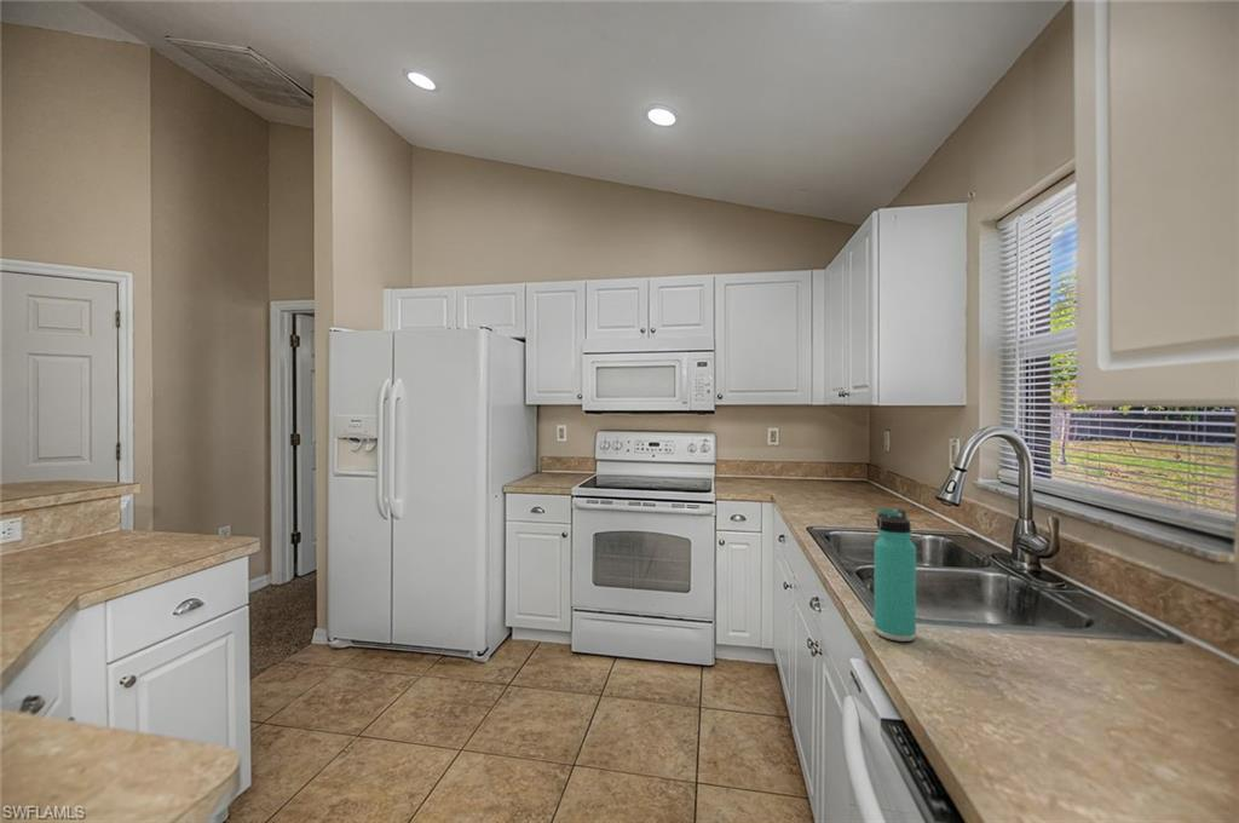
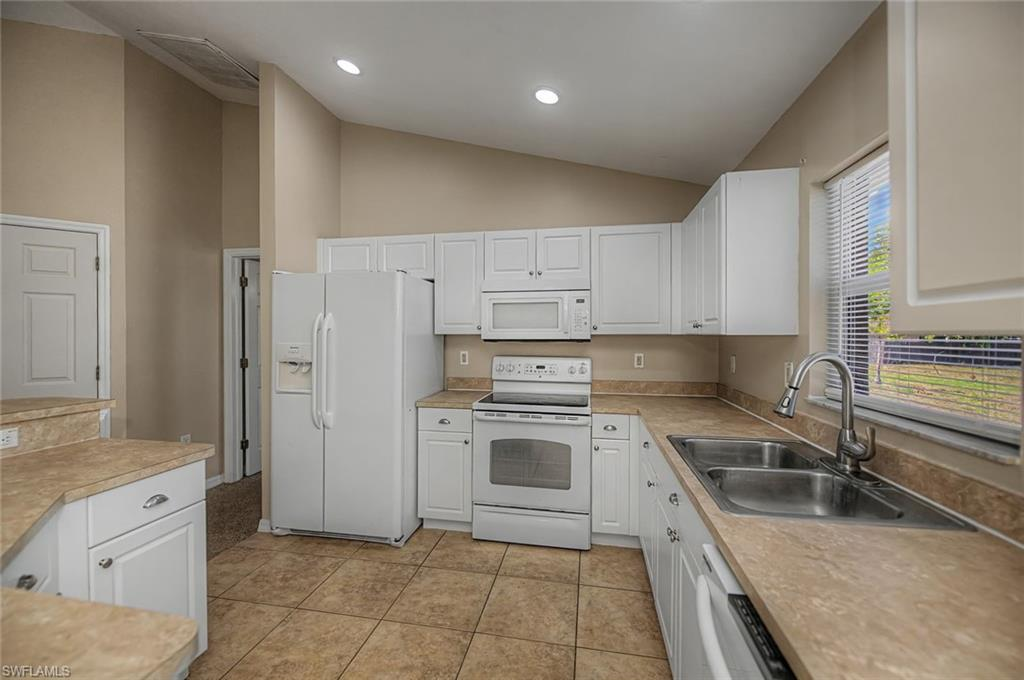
- thermos bottle (894, 571)
